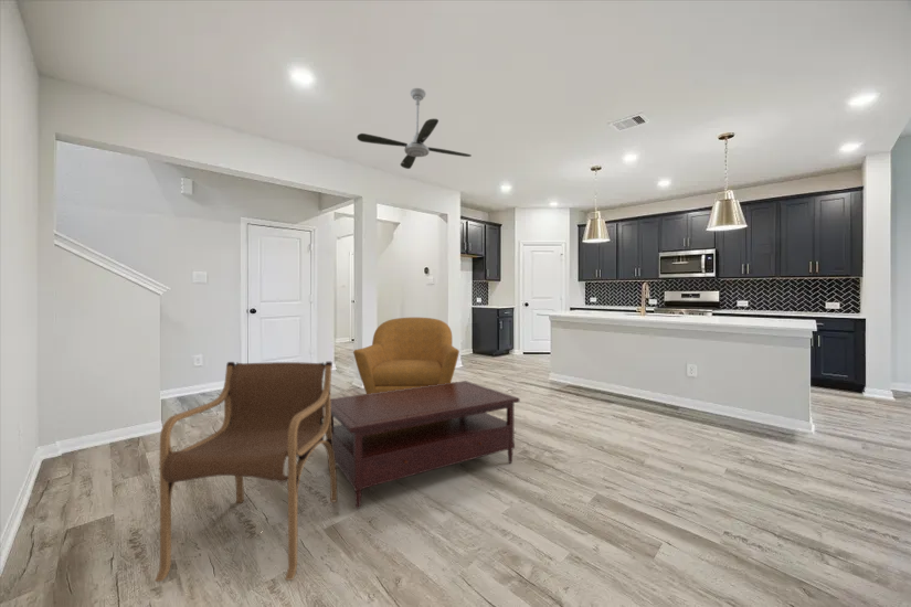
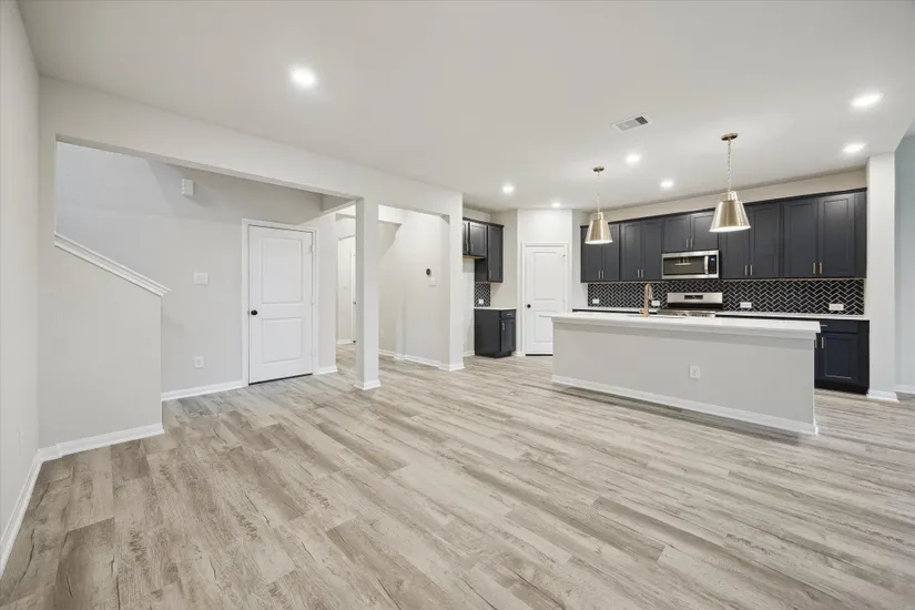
- ceiling fan (416, 121)
- armchair (261, 451)
- coffee table (421, 432)
- armchair (411, 364)
